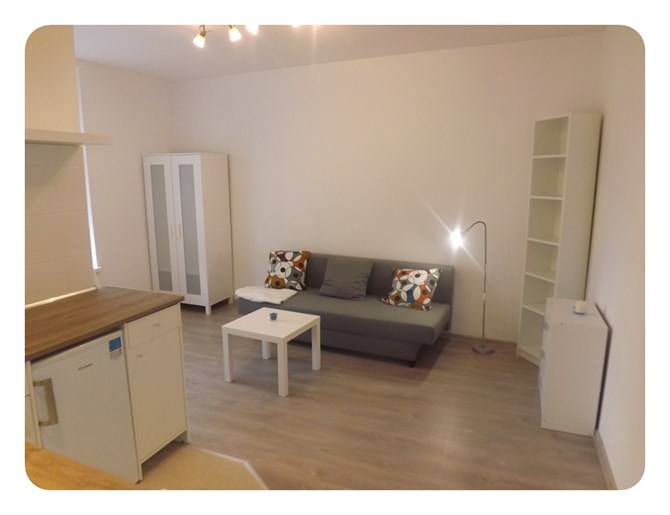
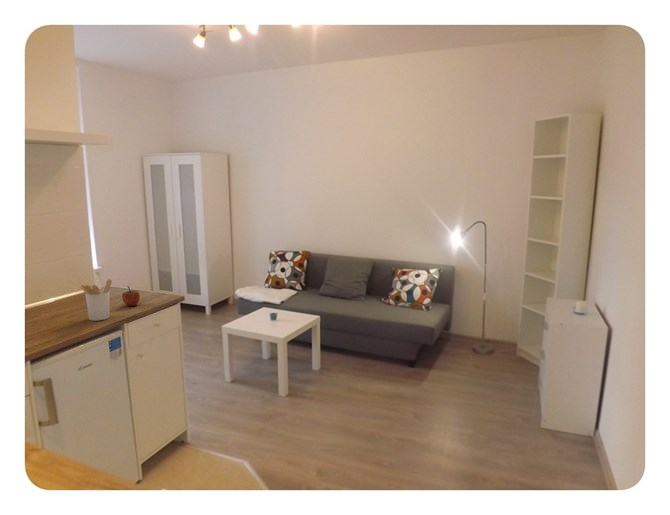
+ apple (130, 295)
+ utensil holder (95, 300)
